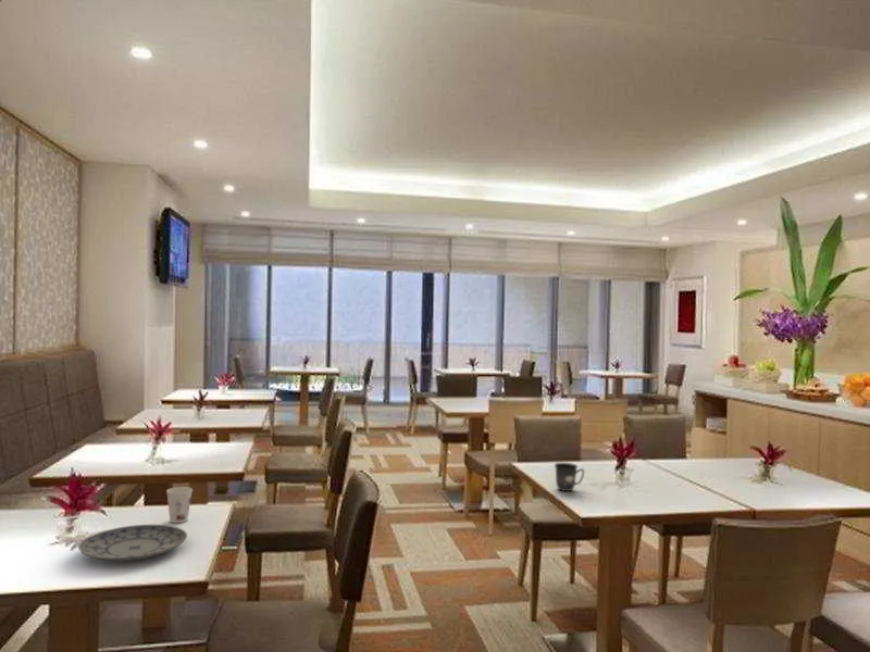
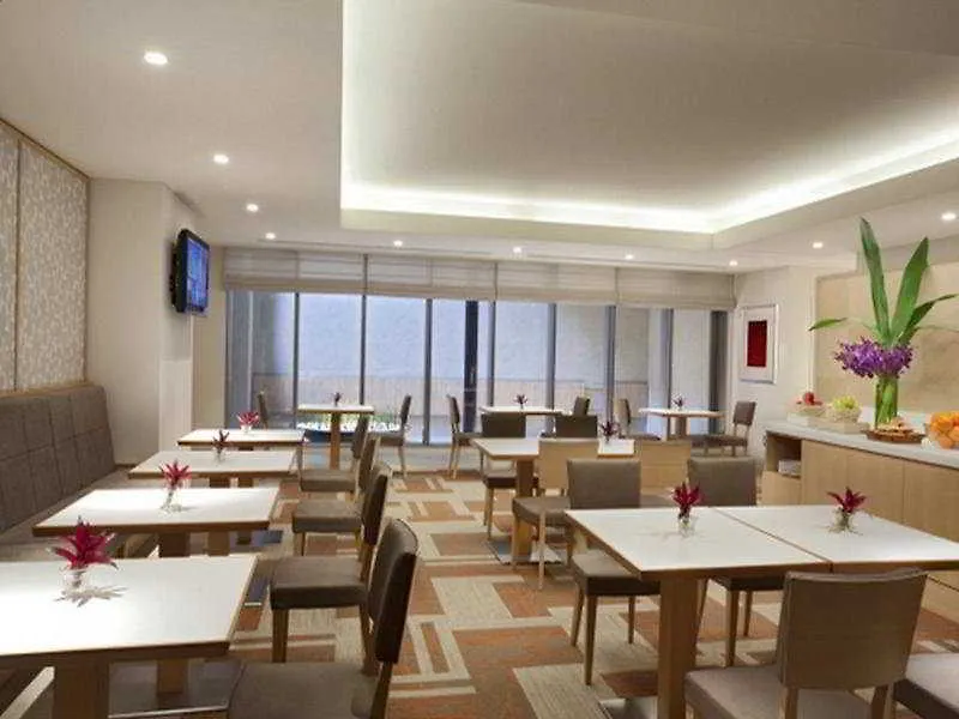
- mug (569, 477)
- cup (178, 504)
- plate (134, 544)
